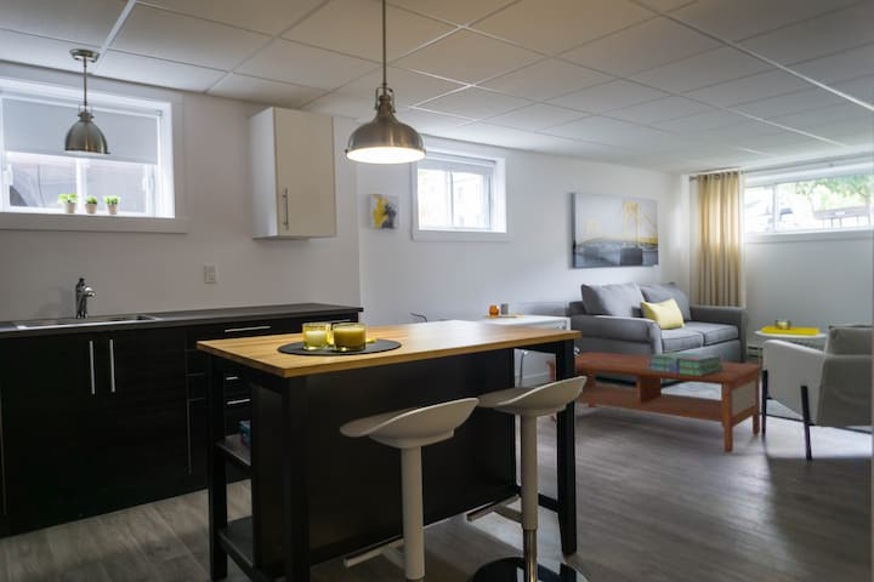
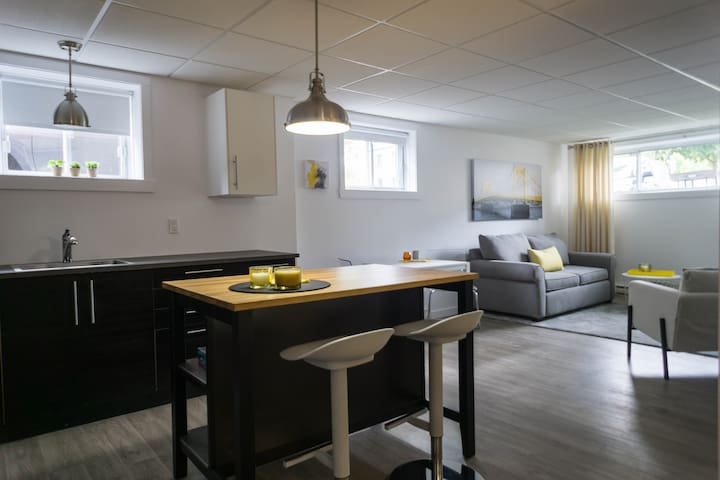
- coffee table (649, 394)
- stack of books (683, 361)
